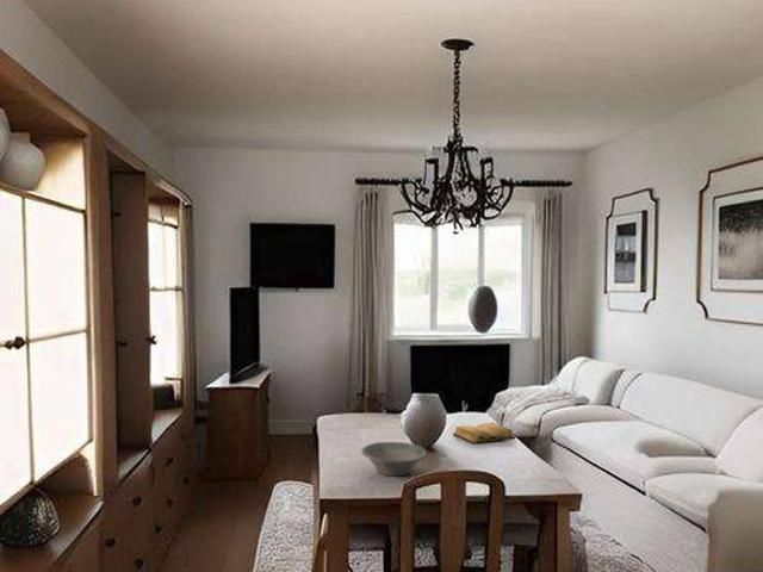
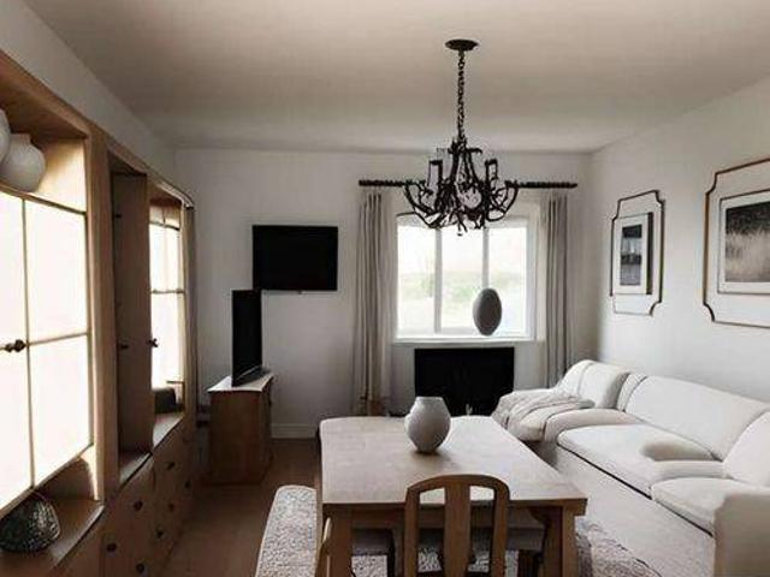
- bowl (393, 460)
- diary (484, 433)
